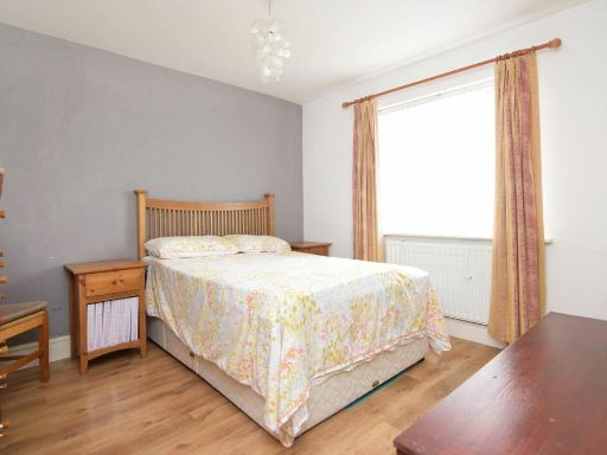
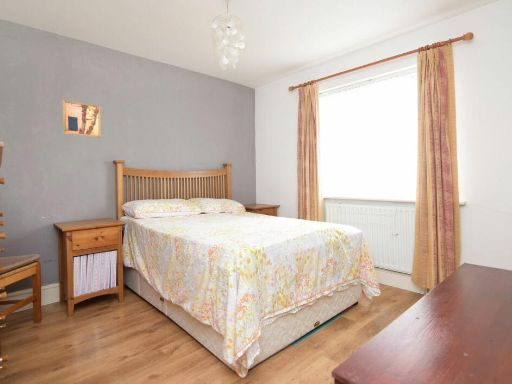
+ wall art (82, 119)
